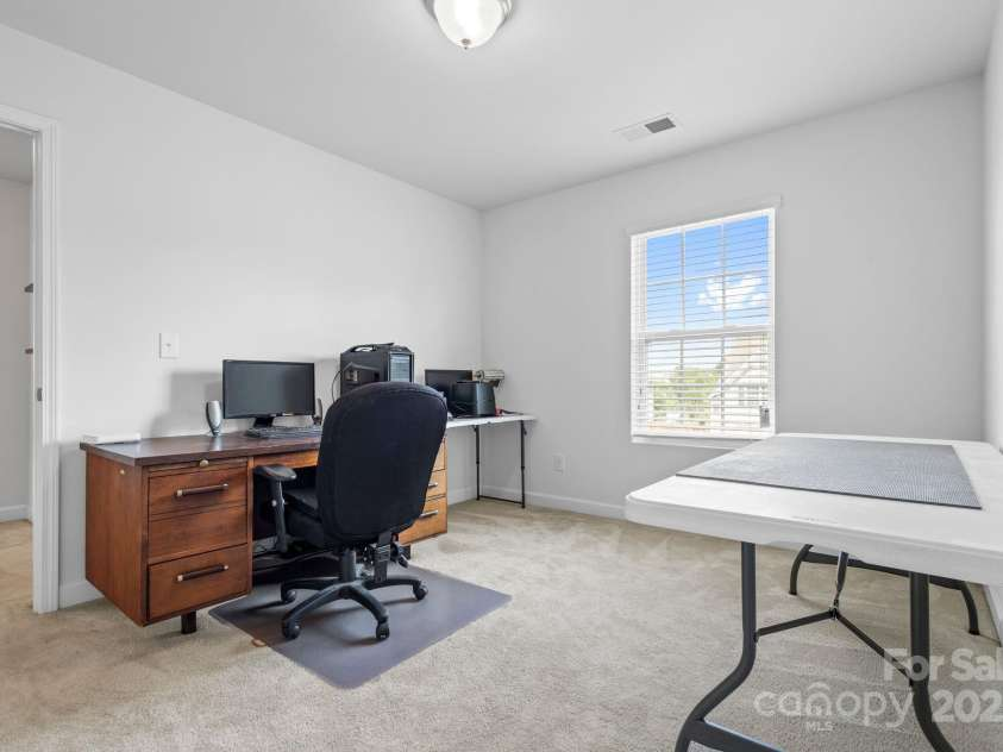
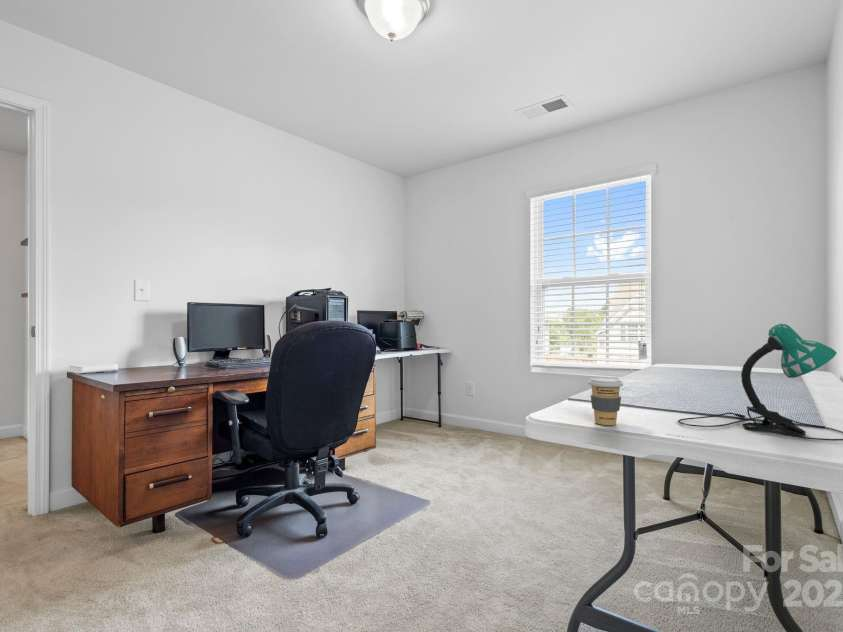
+ desk lamp (750, 374)
+ coffee cup (605, 401)
